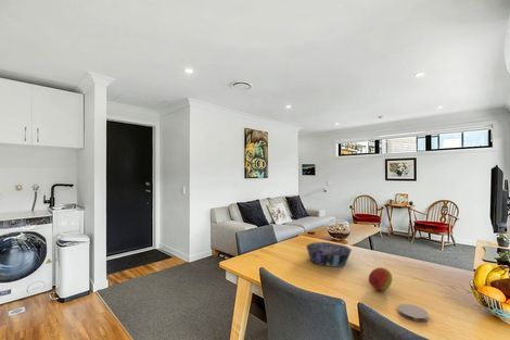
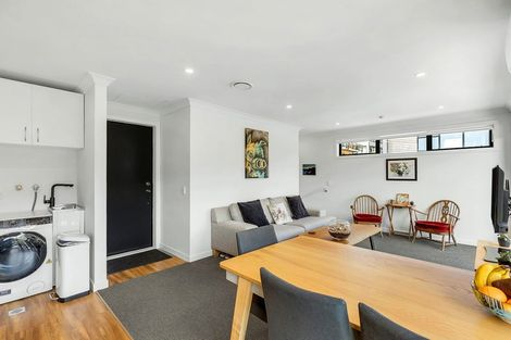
- decorative bowl (328, 254)
- coaster (412, 312)
- fruit (380, 278)
